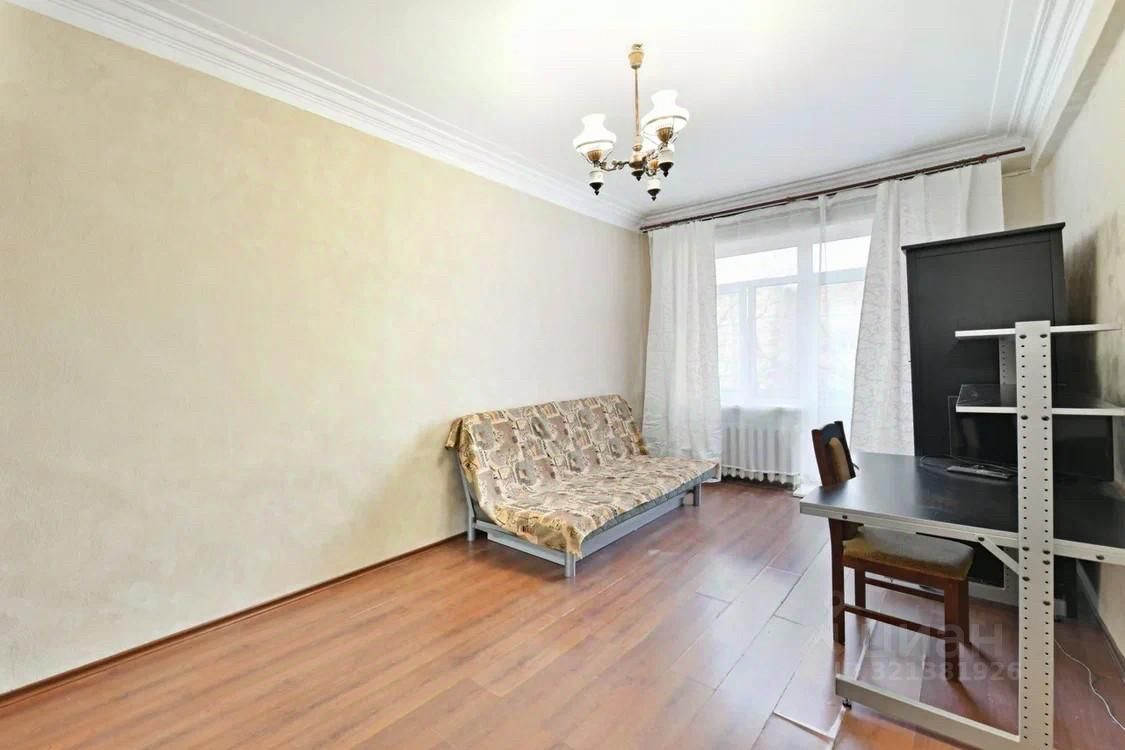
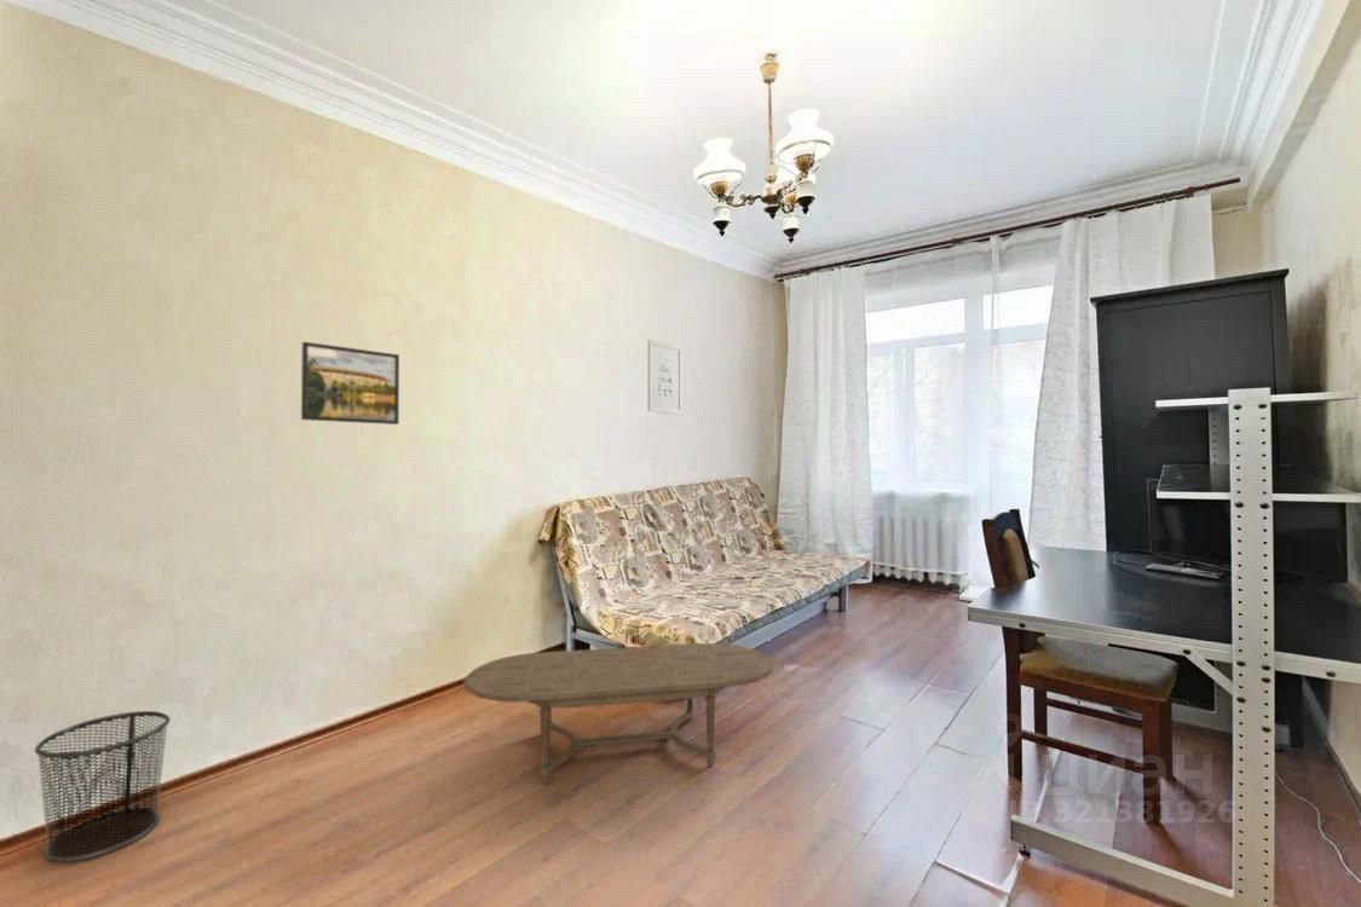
+ coffee table (624, 703)
+ wall art (665, 377)
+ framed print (352, 385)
+ waste bin (105, 782)
